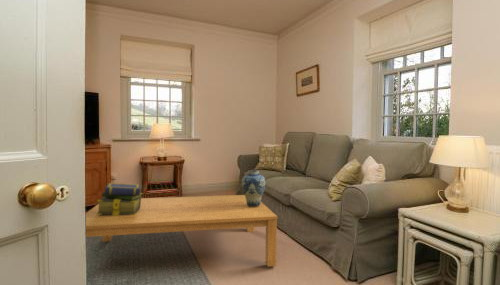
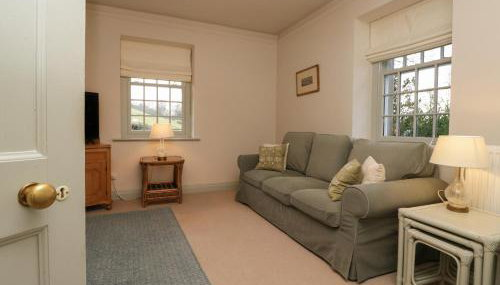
- stack of books (122, 197)
- vase (253, 188)
- coffee table (181, 229)
